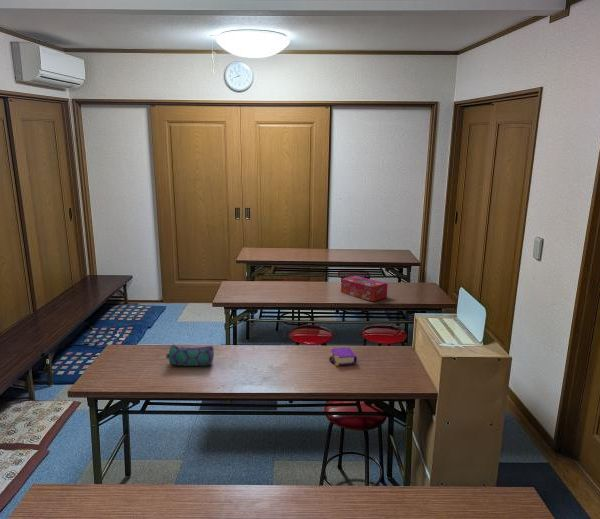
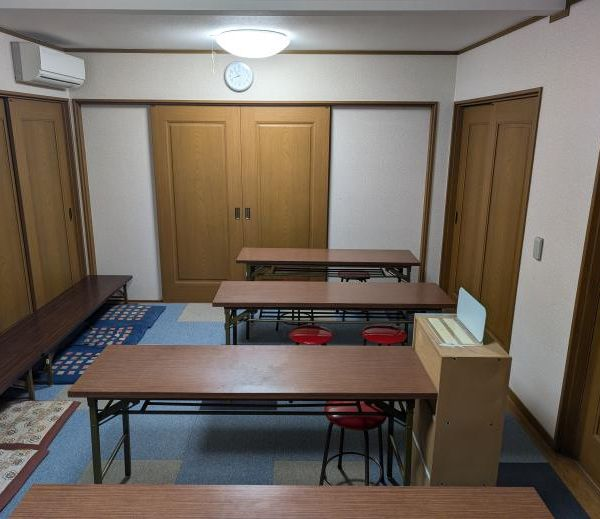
- pencil case (191, 354)
- tissue box (363, 287)
- book (342, 356)
